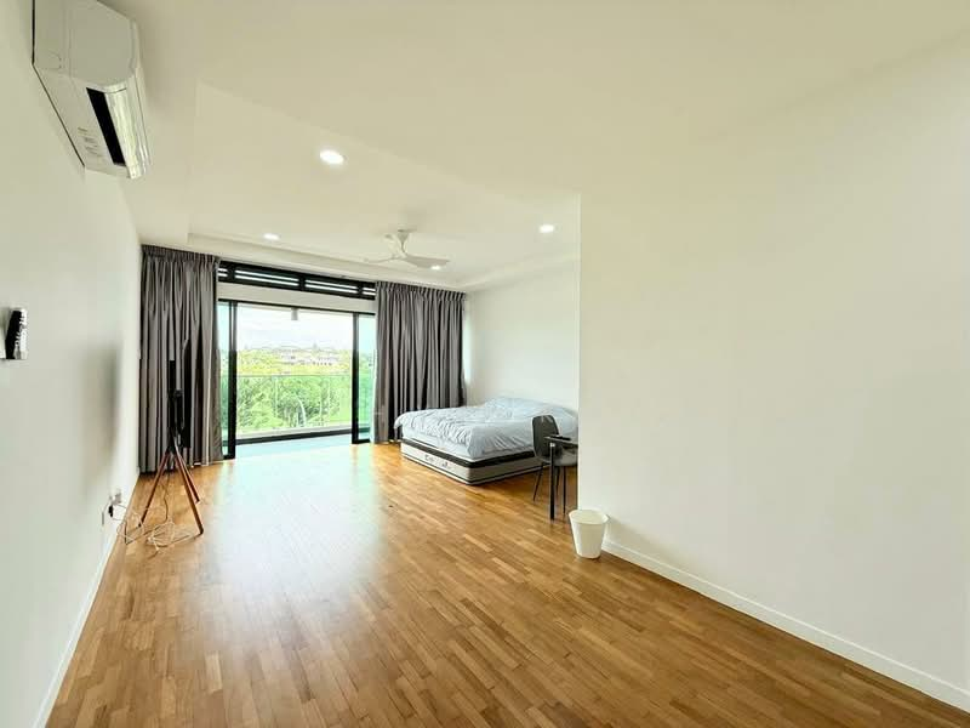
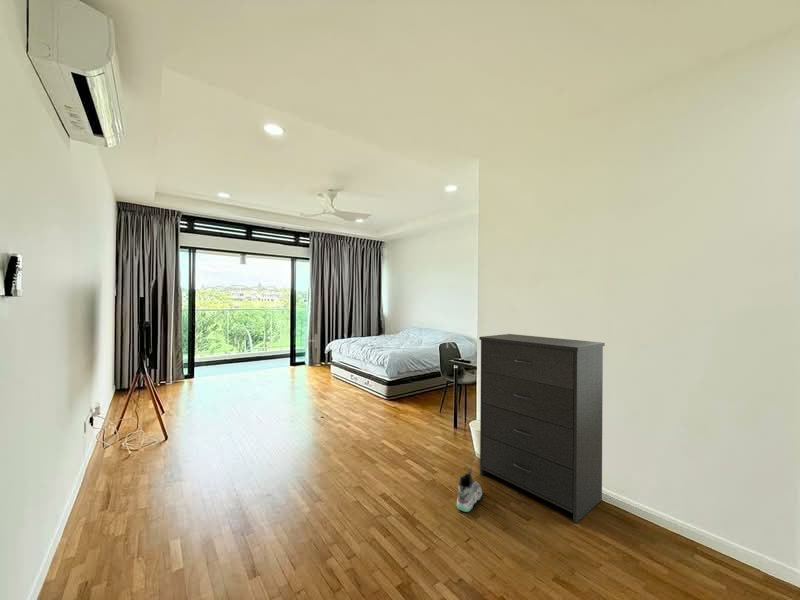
+ dresser (536, 413)
+ sneaker (470, 483)
